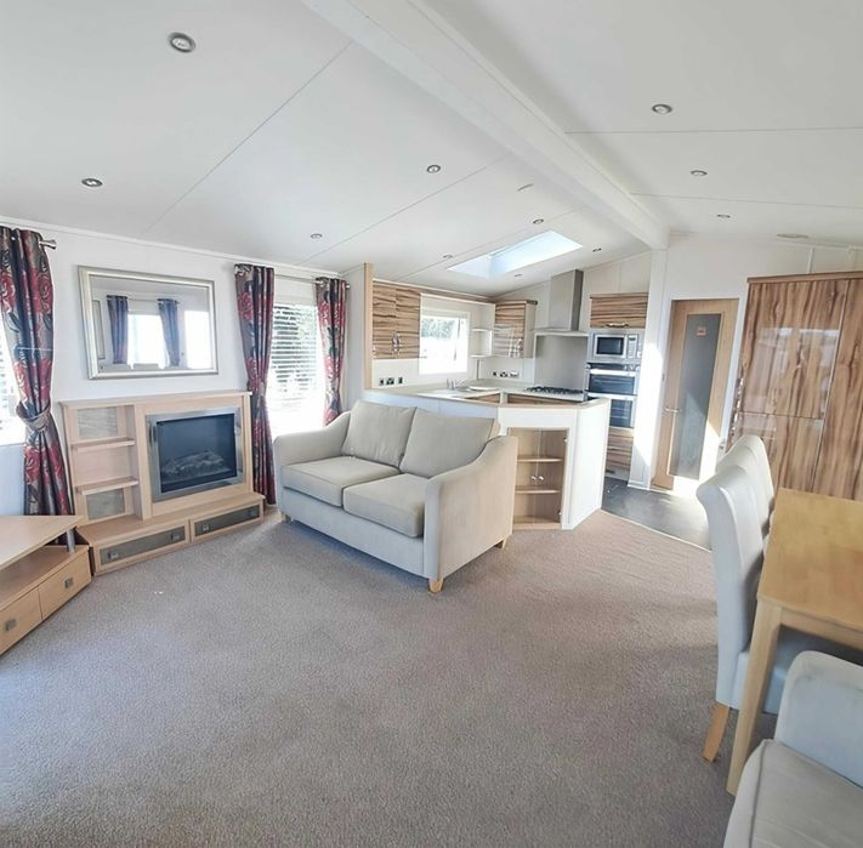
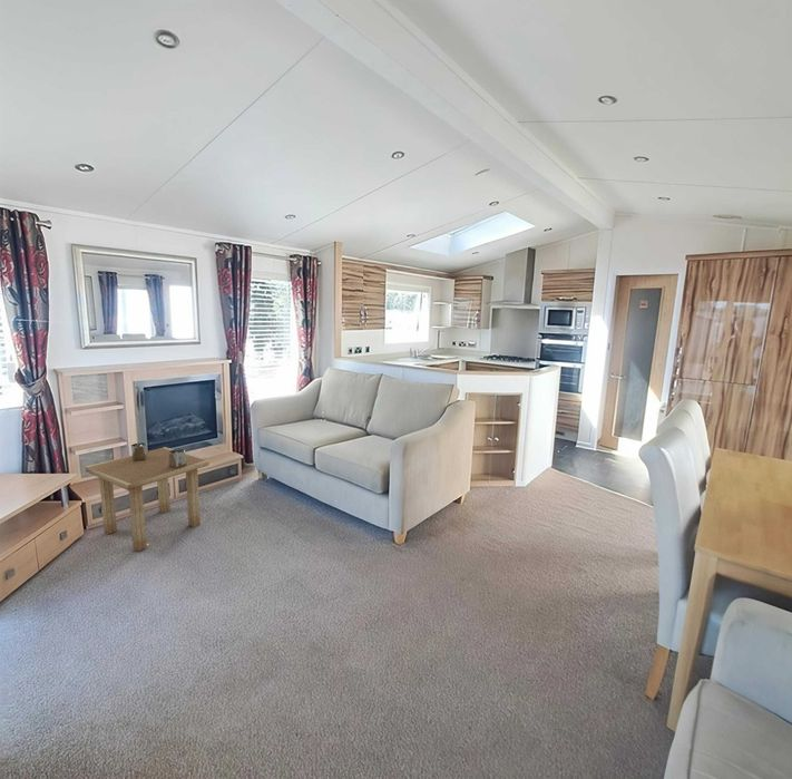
+ side table (147, 484)
